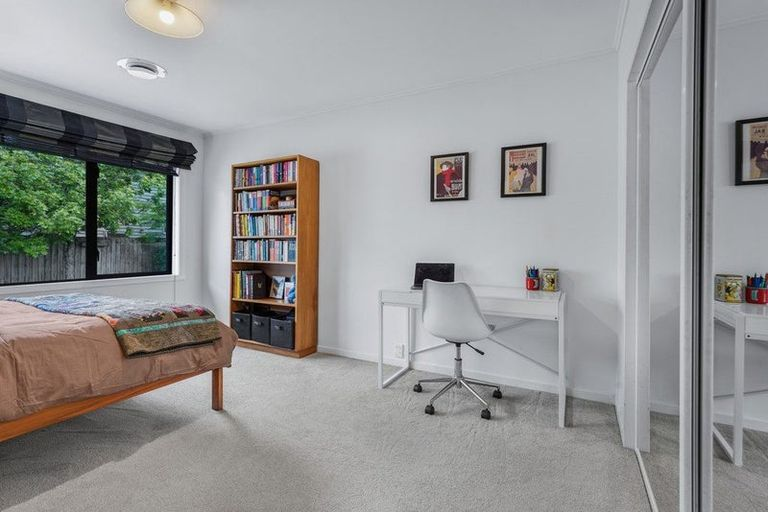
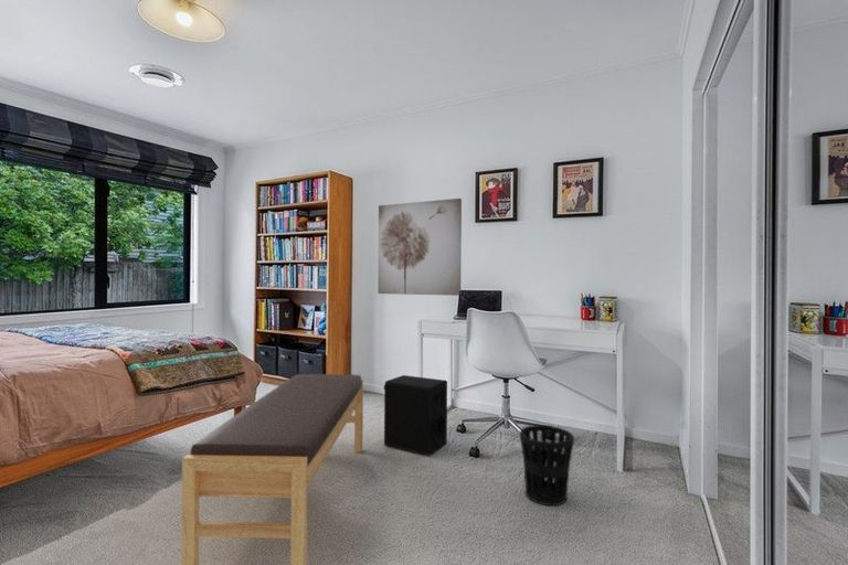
+ wall art (417, 248)
+ speaker (414, 412)
+ bench (298, 450)
+ wastebasket (545, 463)
